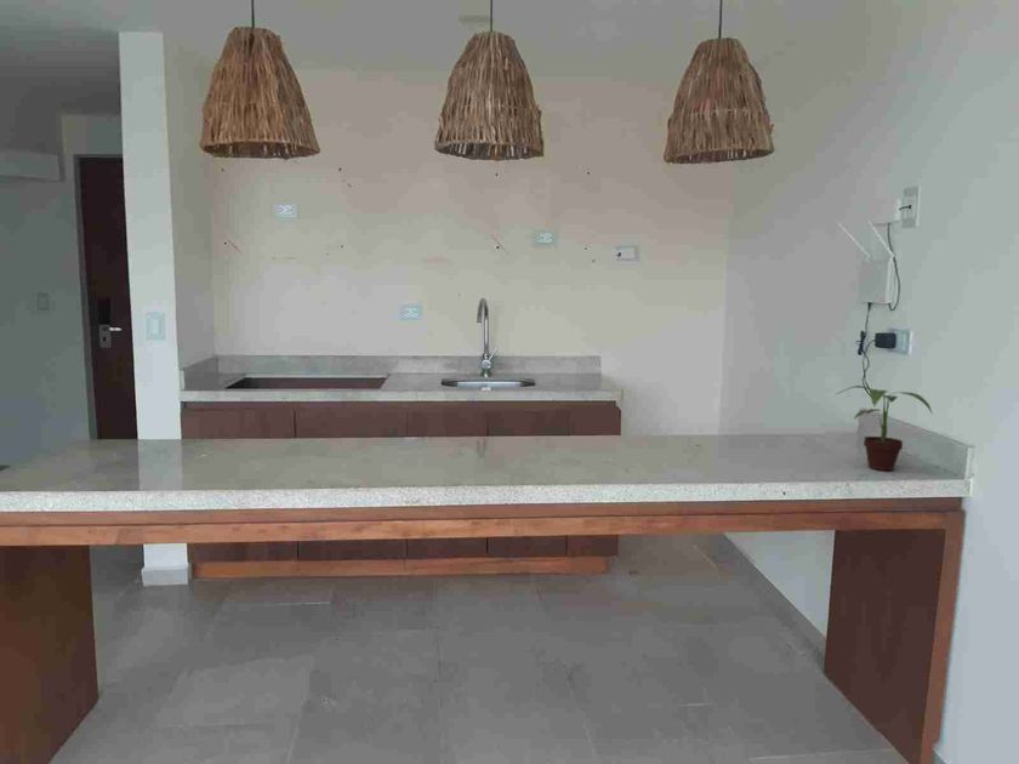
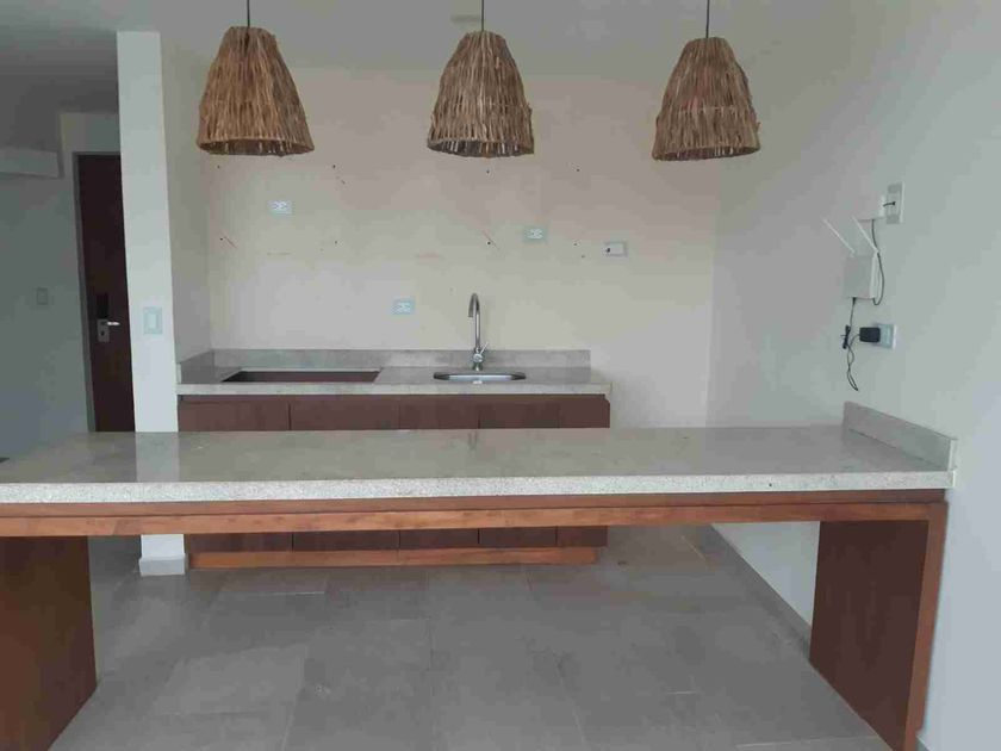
- potted plant (881, 427)
